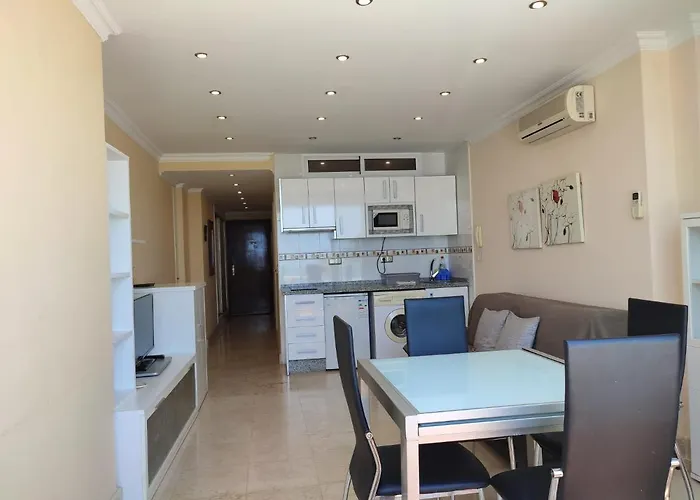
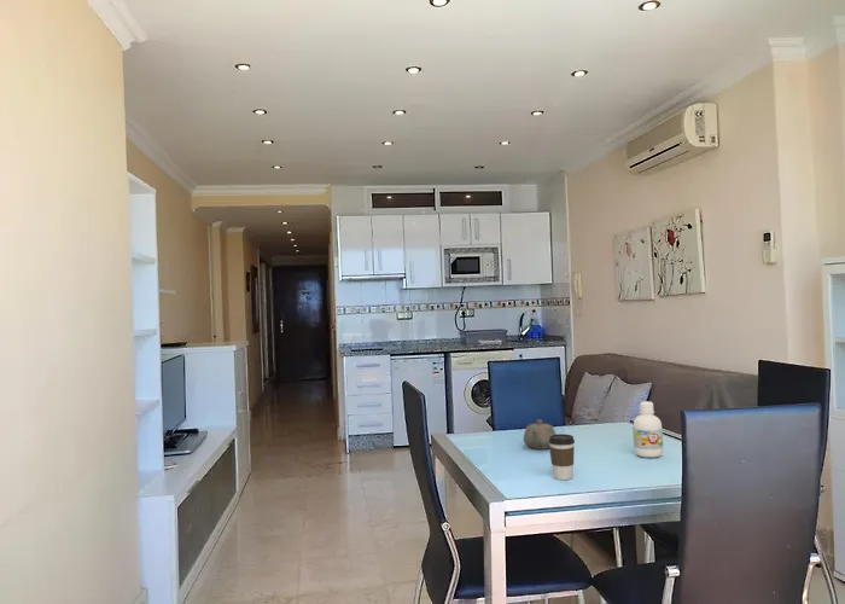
+ bottle (647, 429)
+ teapot (540, 434)
+ coffee cup (561, 457)
